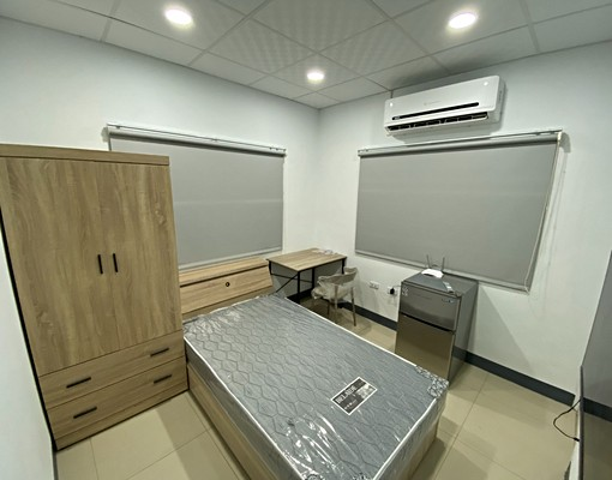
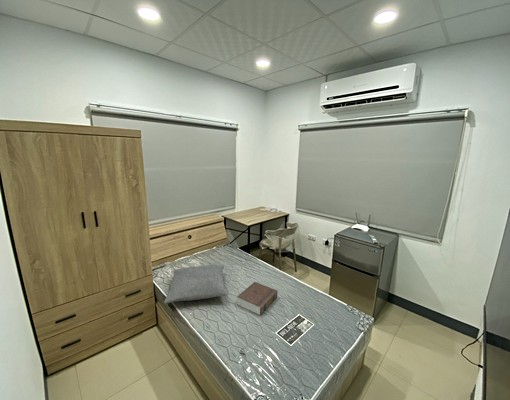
+ book (257, 297)
+ pillow (198, 281)
